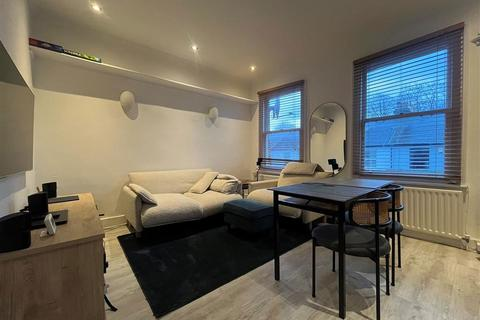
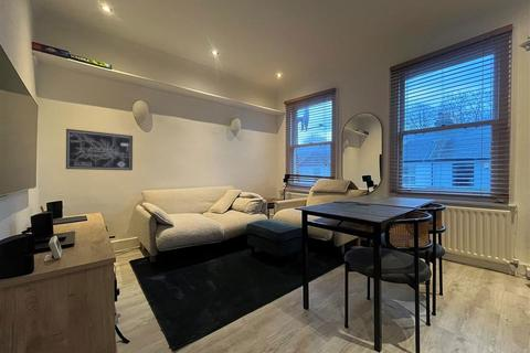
+ wall art (100, 151)
